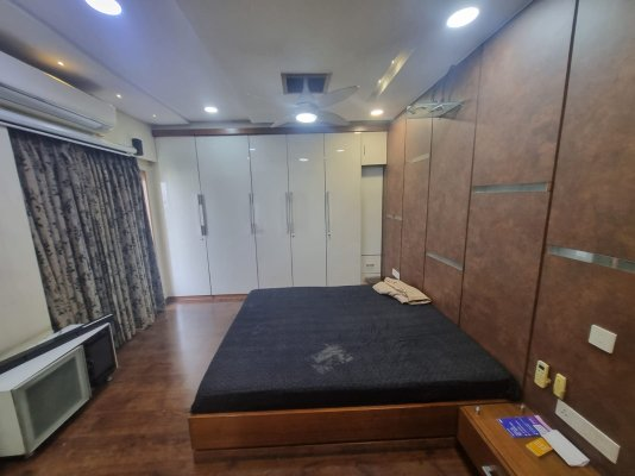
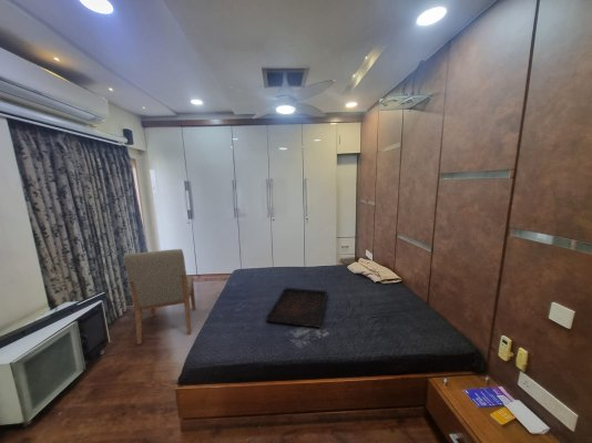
+ serving tray (299, 305)
+ chair (165, 286)
